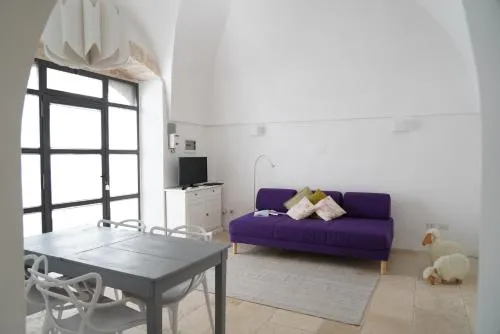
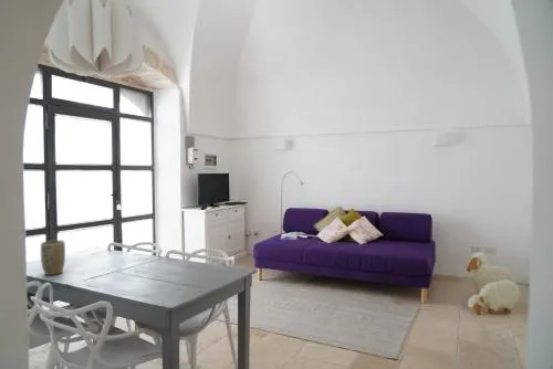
+ plant pot (53, 257)
